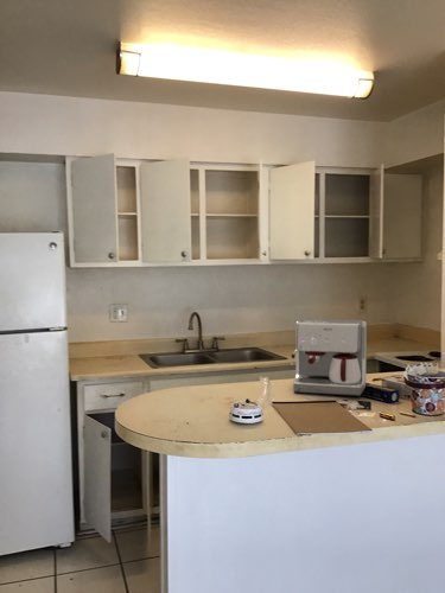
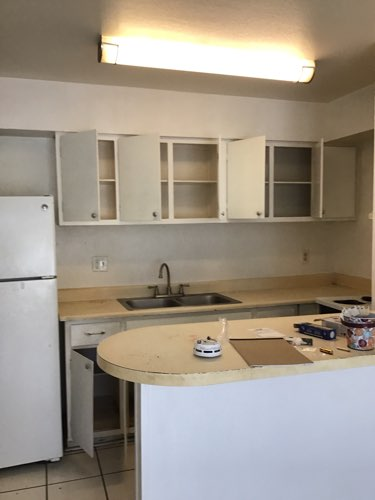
- coffee maker (329, 355)
